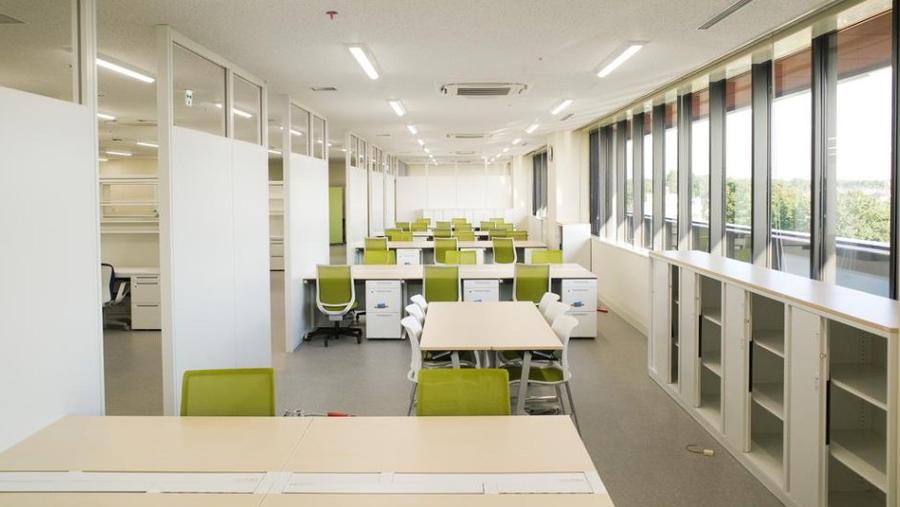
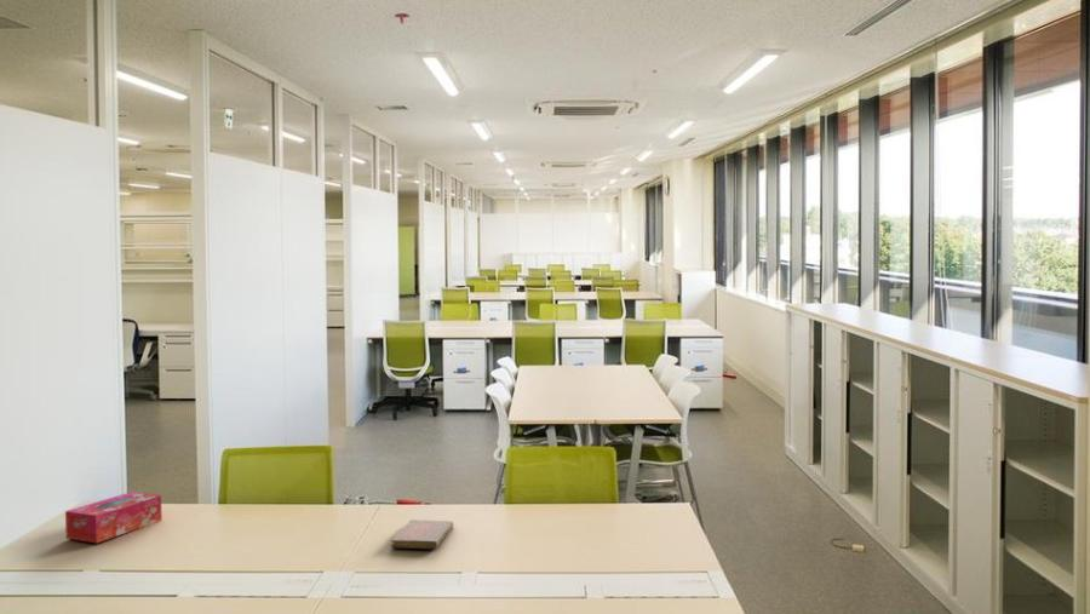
+ tissue box (115, 516)
+ notebook (423, 533)
